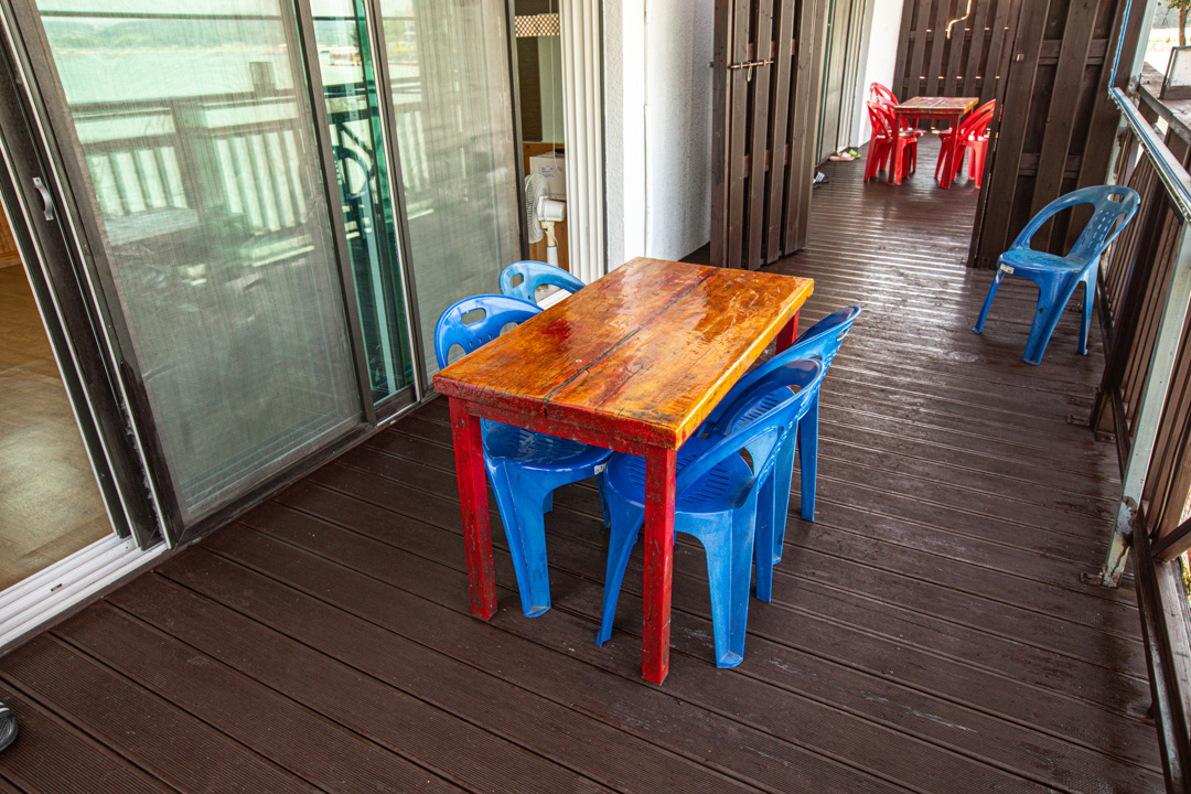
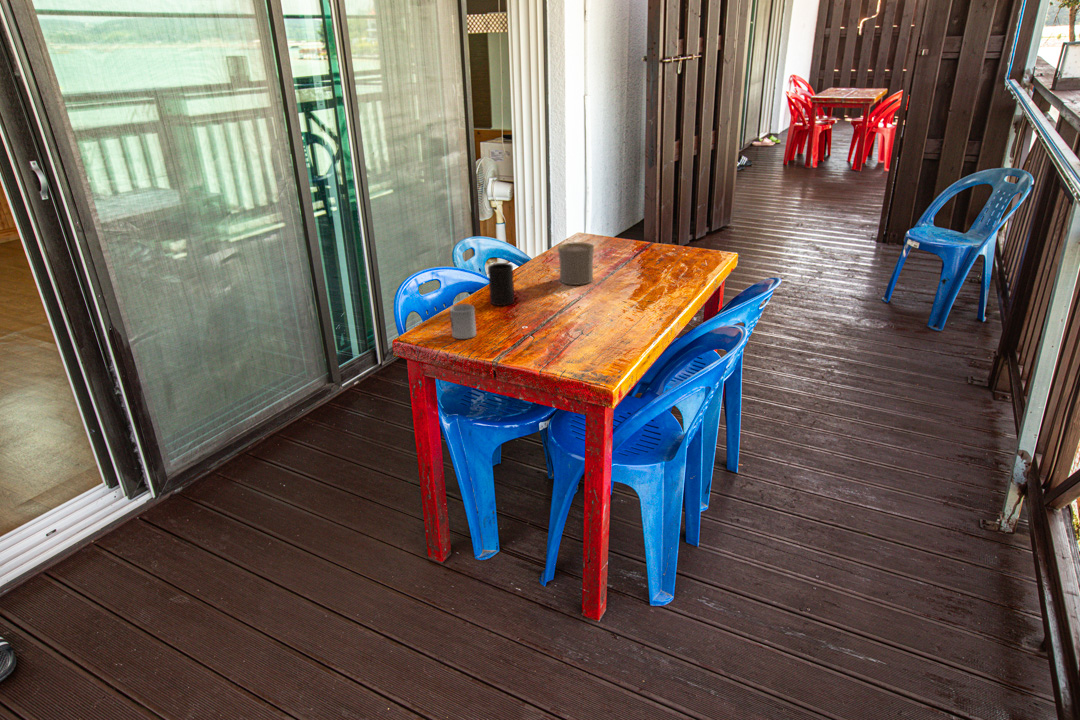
+ cup (464, 319)
+ cup (576, 263)
+ cup (501, 284)
